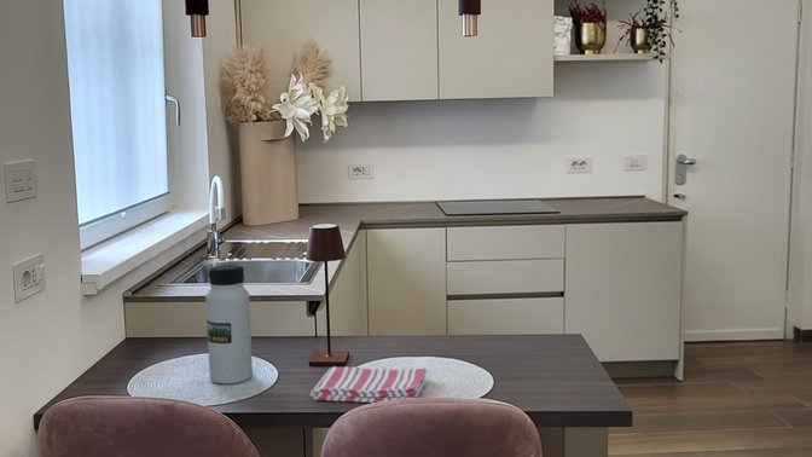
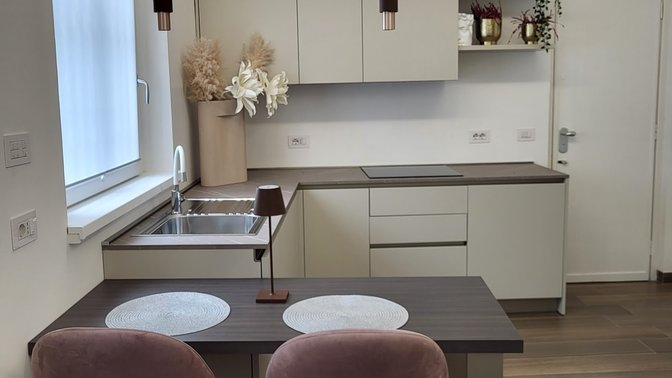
- water bottle (228, 323)
- dish towel (370, 381)
